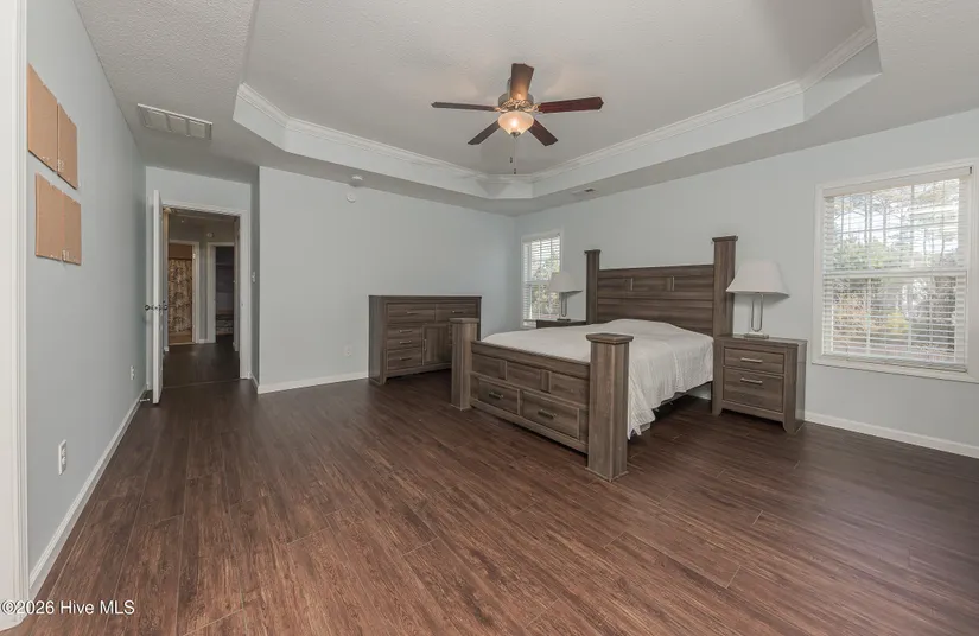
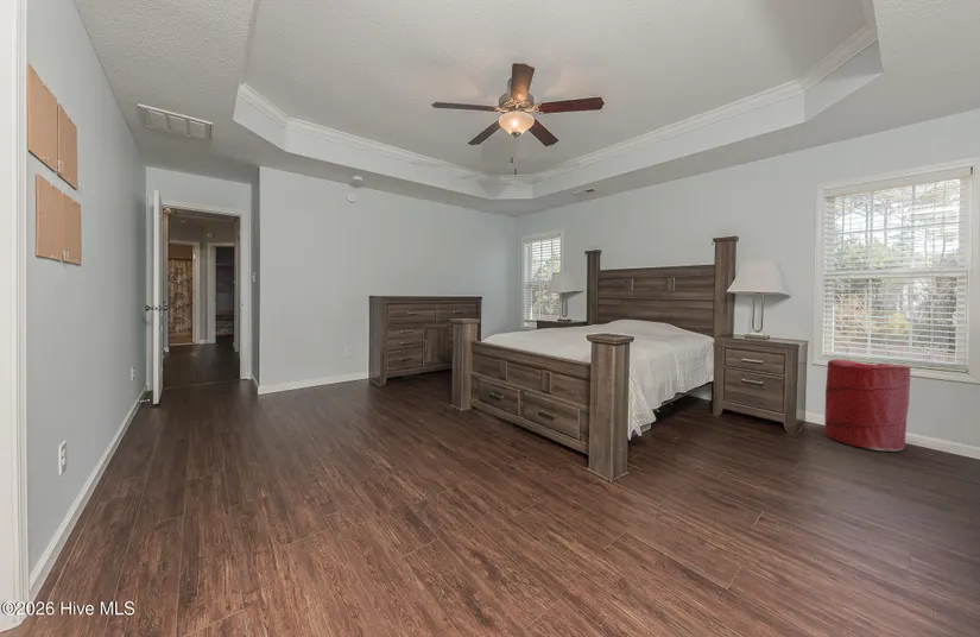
+ laundry hamper (865, 401)
